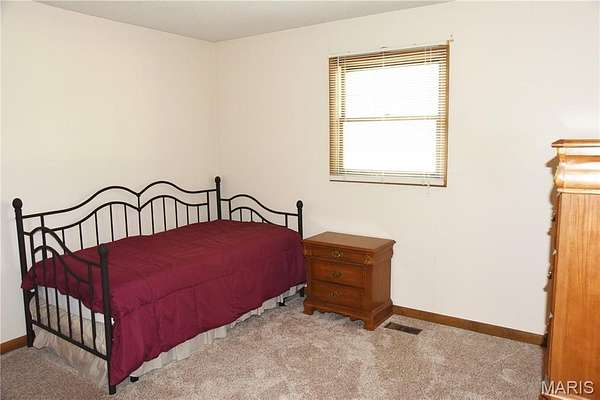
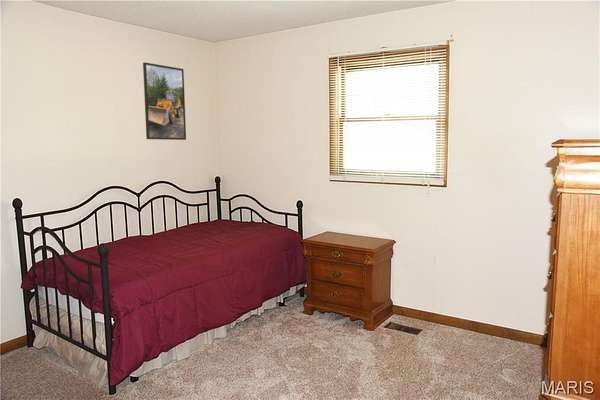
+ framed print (165, 102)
